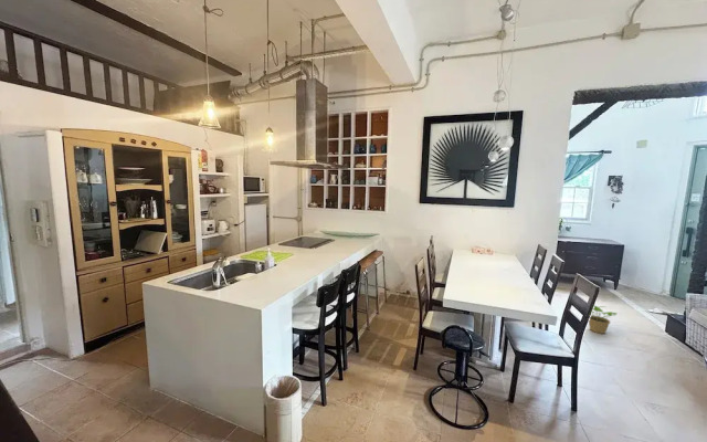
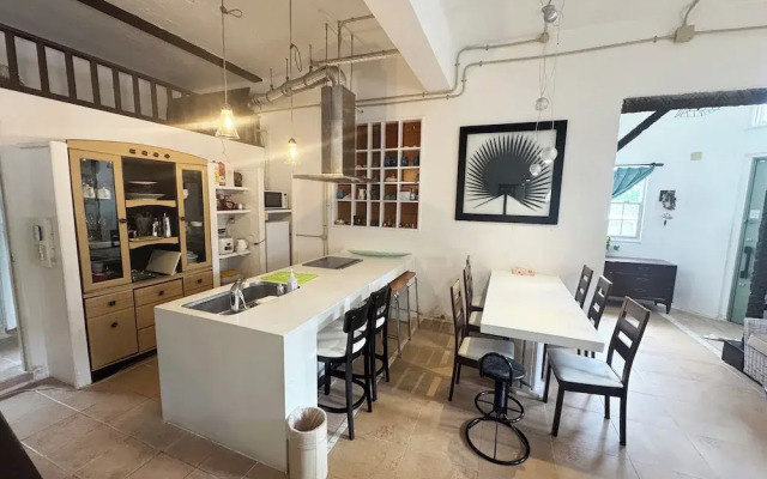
- potted plant (597, 316)
